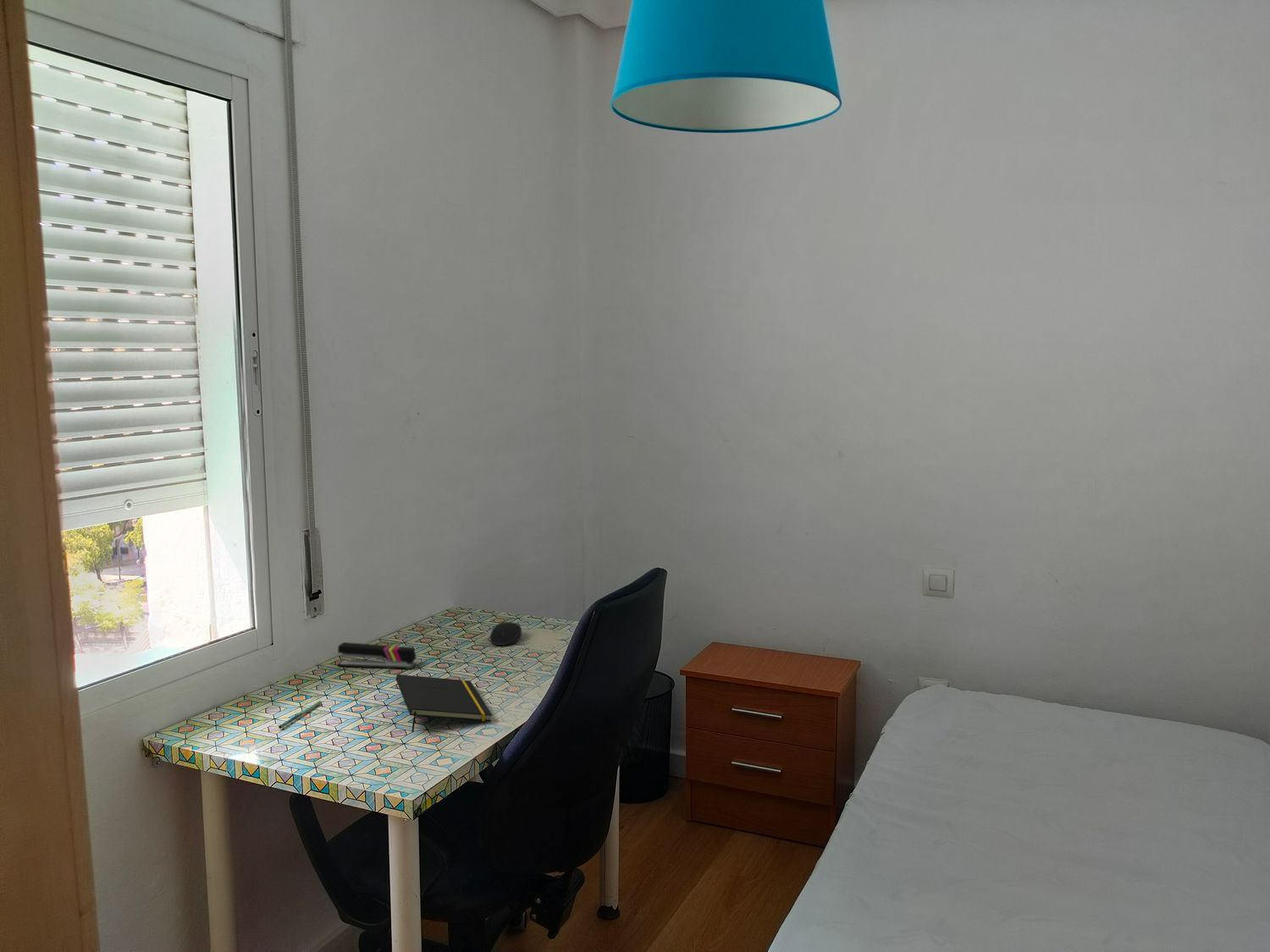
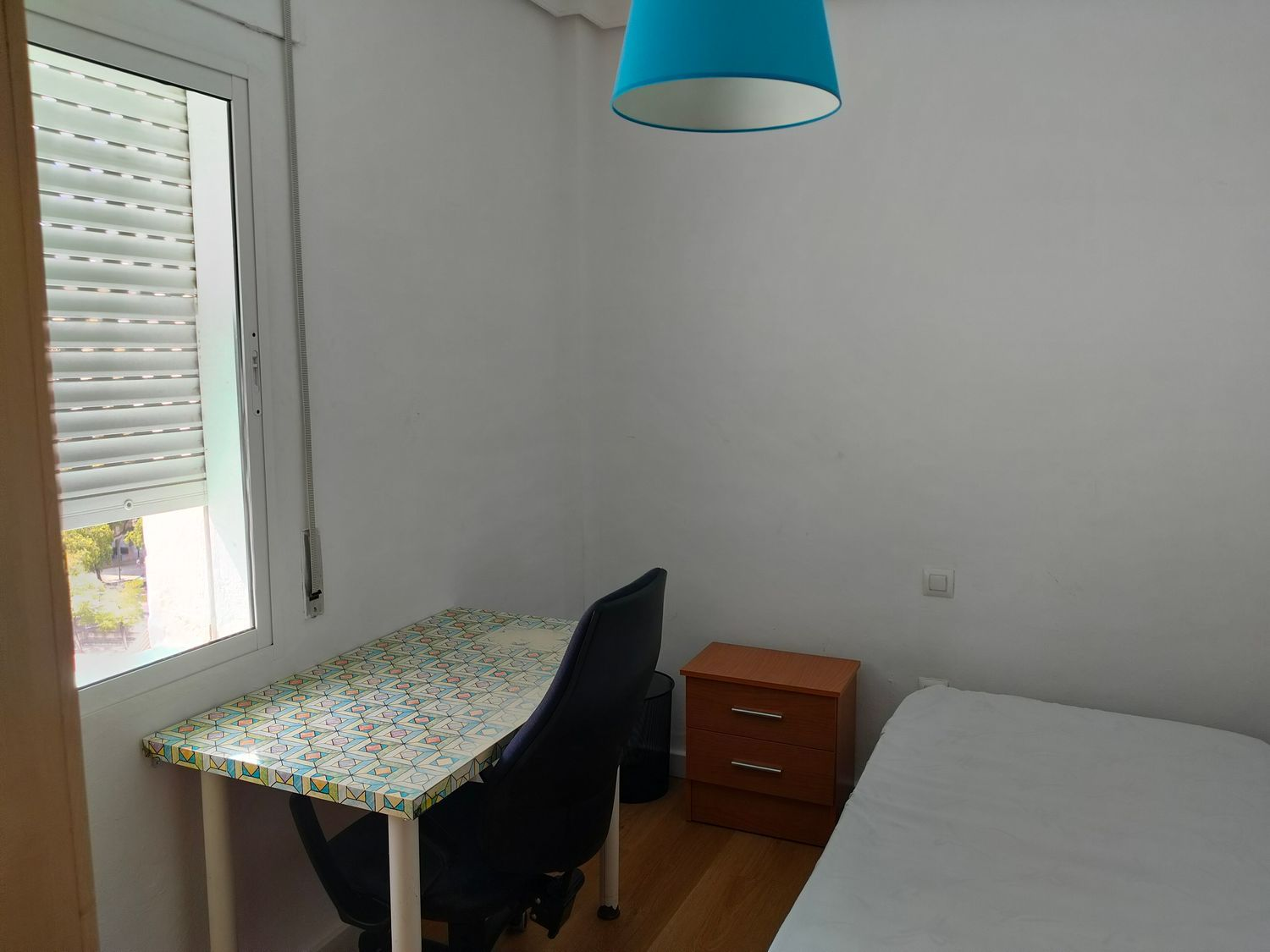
- notepad (442, 696)
- pen (301, 713)
- computer mouse (505, 632)
- stapler (377, 655)
